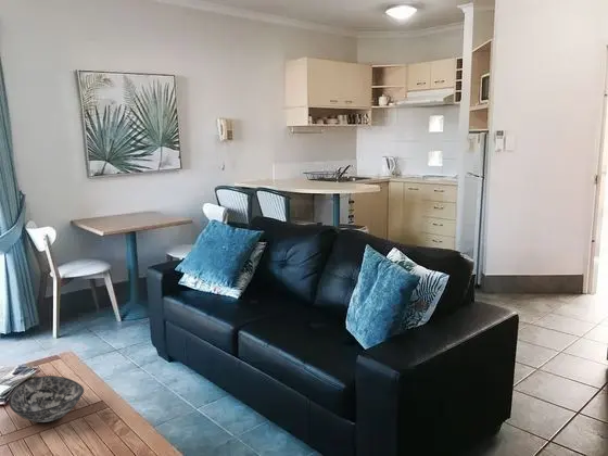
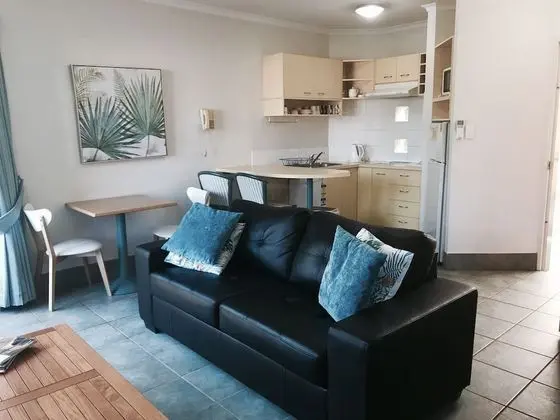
- bowl (48, 403)
